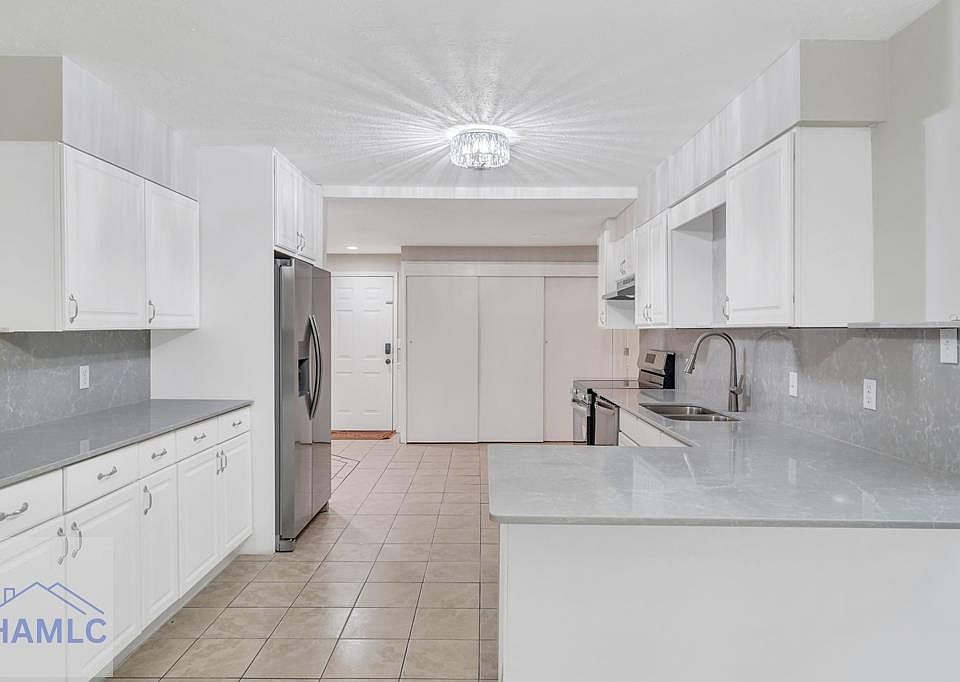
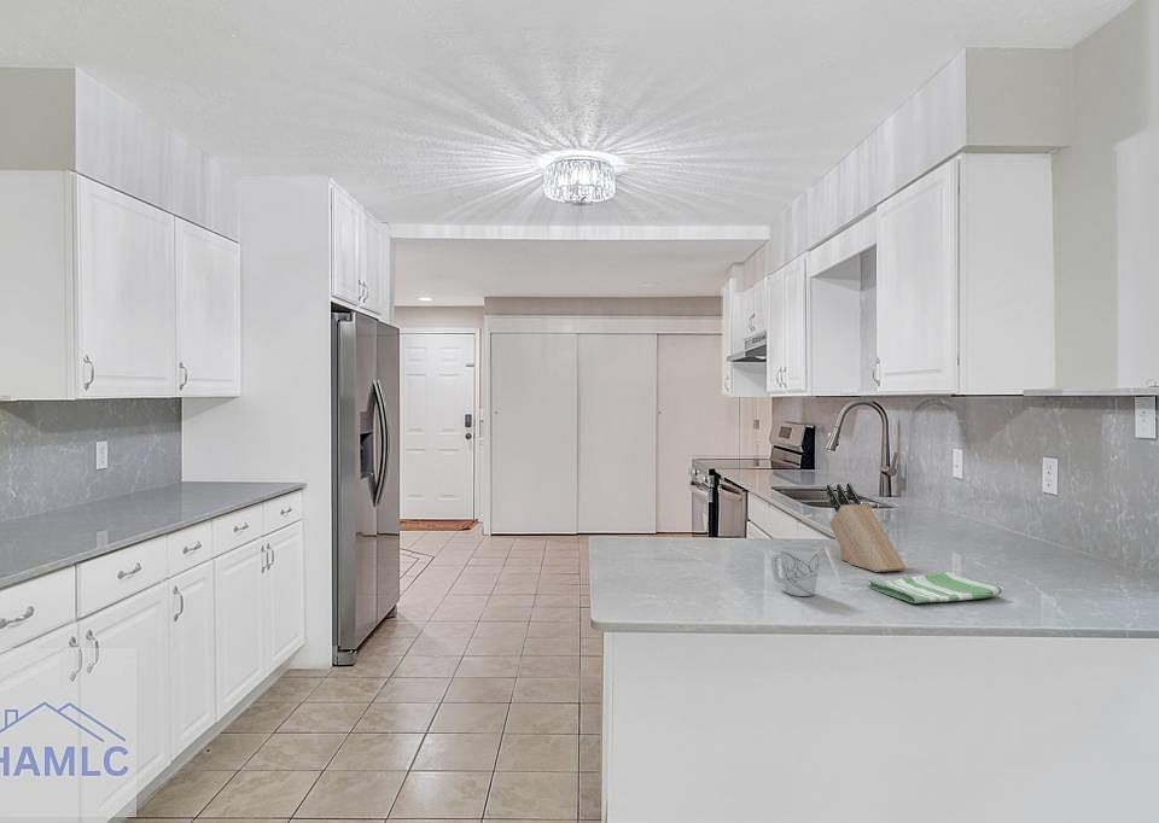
+ mug (793, 570)
+ dish towel (933, 586)
+ knife block (861, 524)
